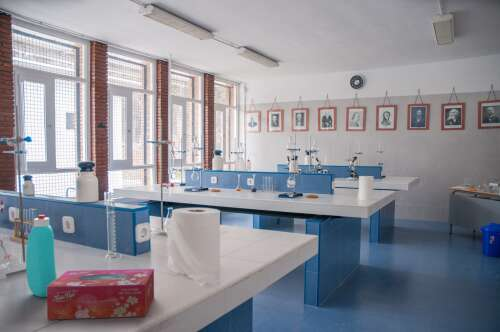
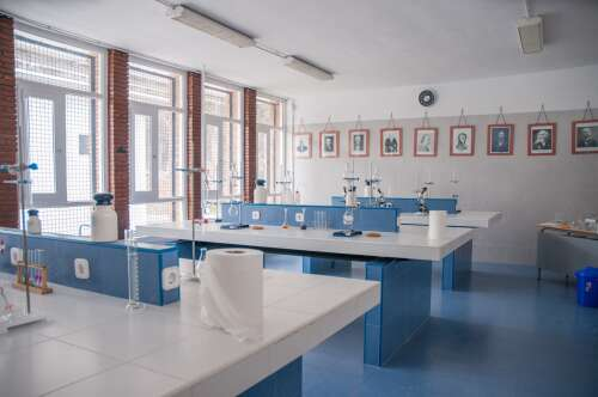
- tissue box (104, 292)
- bottle (40, 254)
